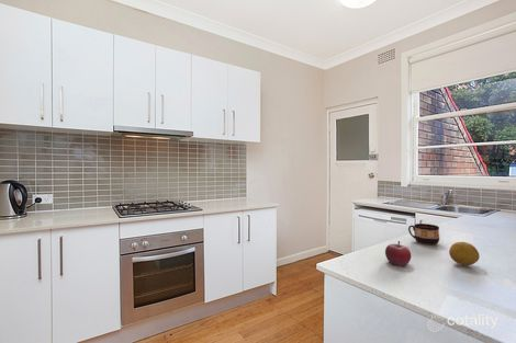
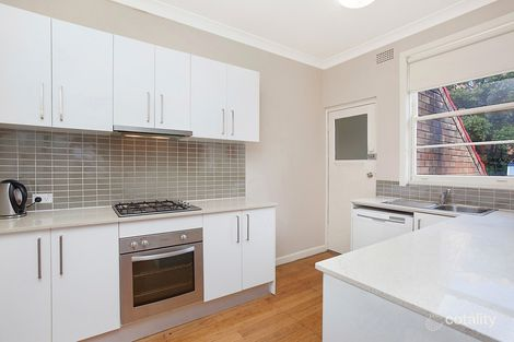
- fruit (463, 253)
- fruit (397, 252)
- cup (425, 233)
